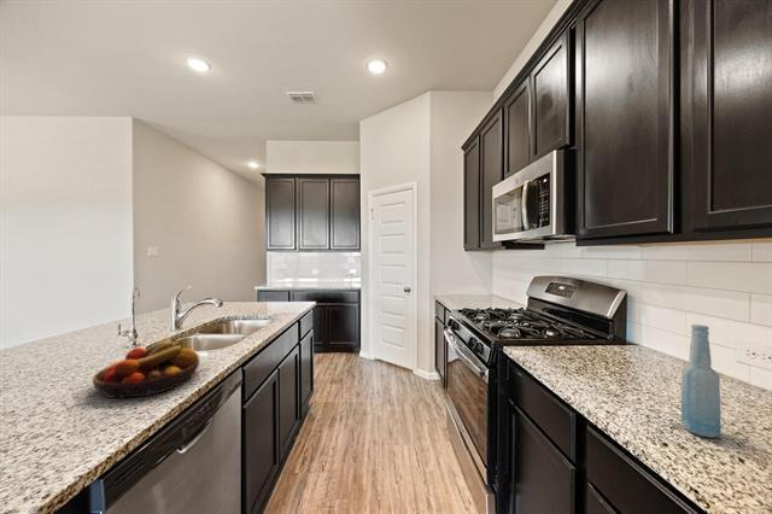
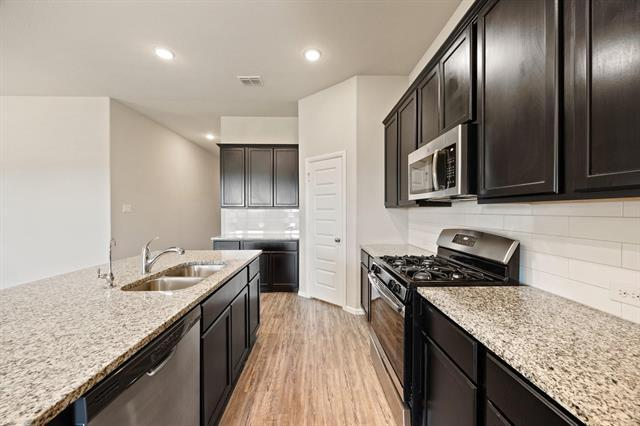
- fruit bowl (150, 362)
- bottle (700, 378)
